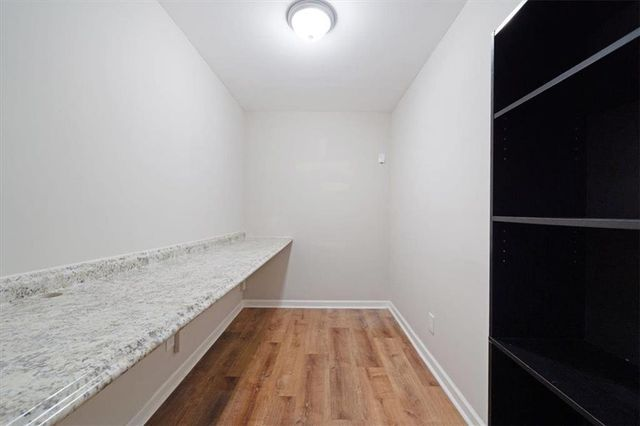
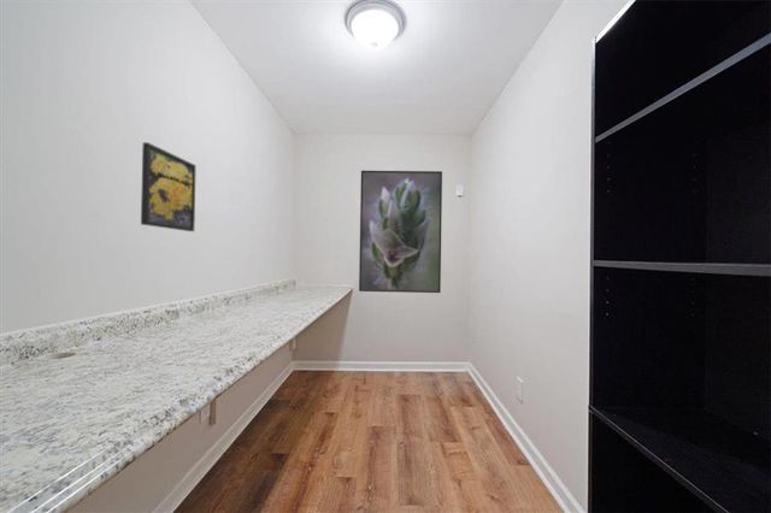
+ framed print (400, 231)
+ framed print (171, 191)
